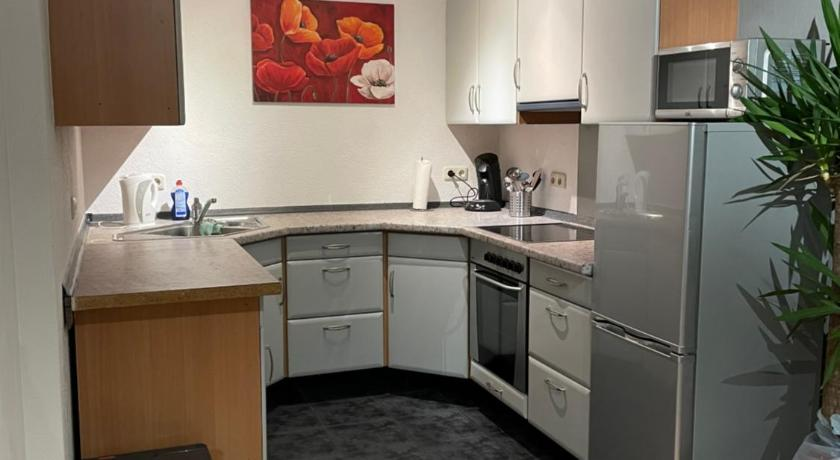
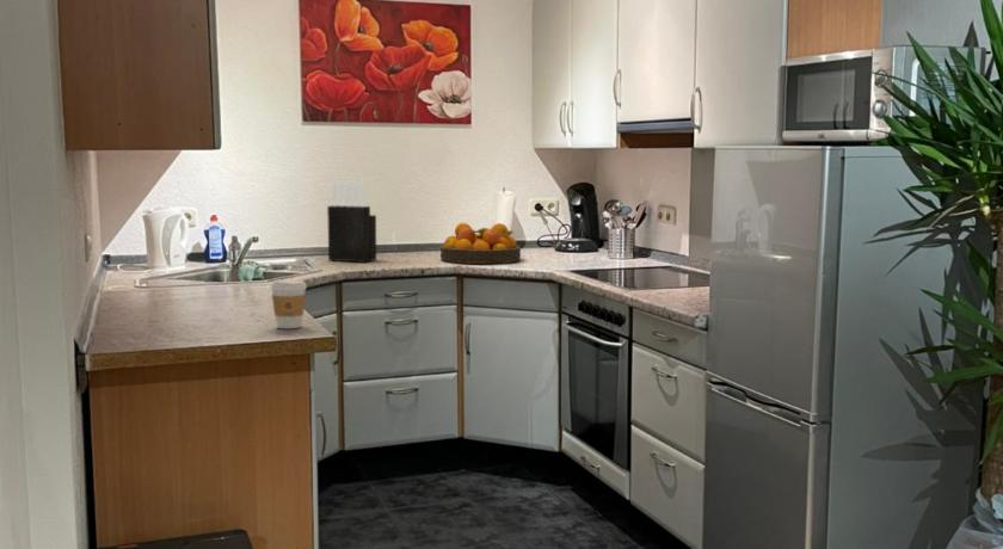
+ fruit bowl (480, 241)
+ knife block (353, 218)
+ coffee cup (289, 303)
